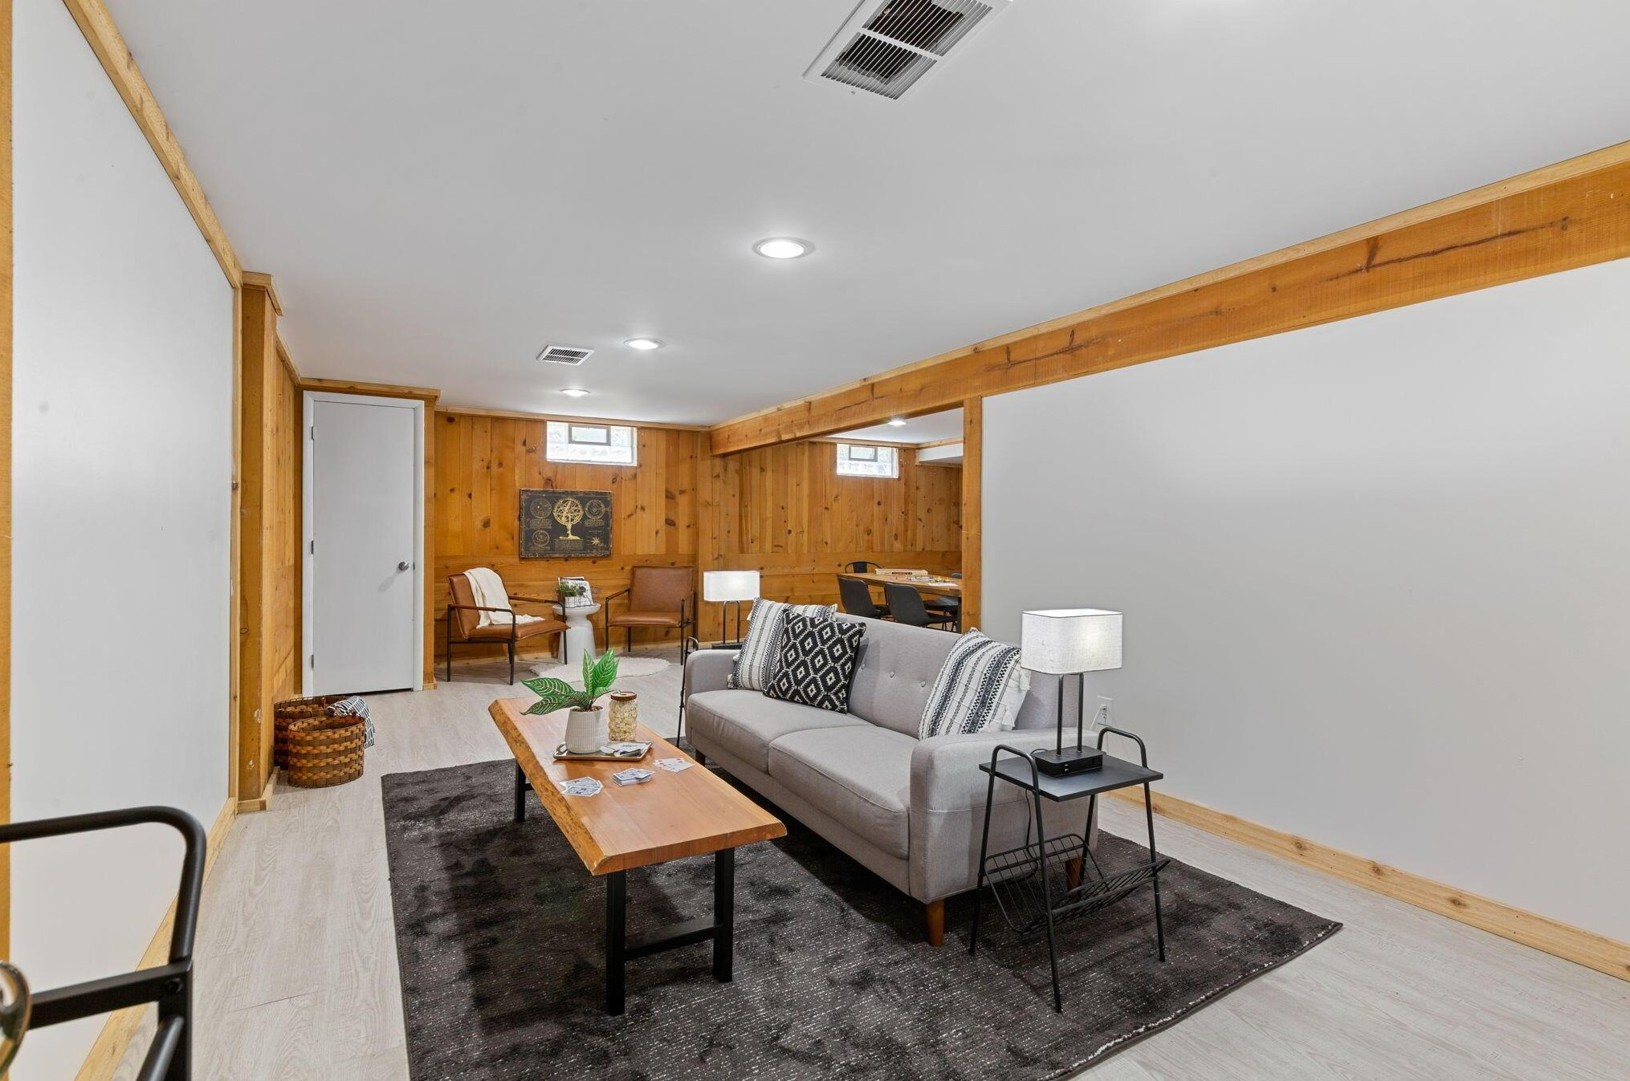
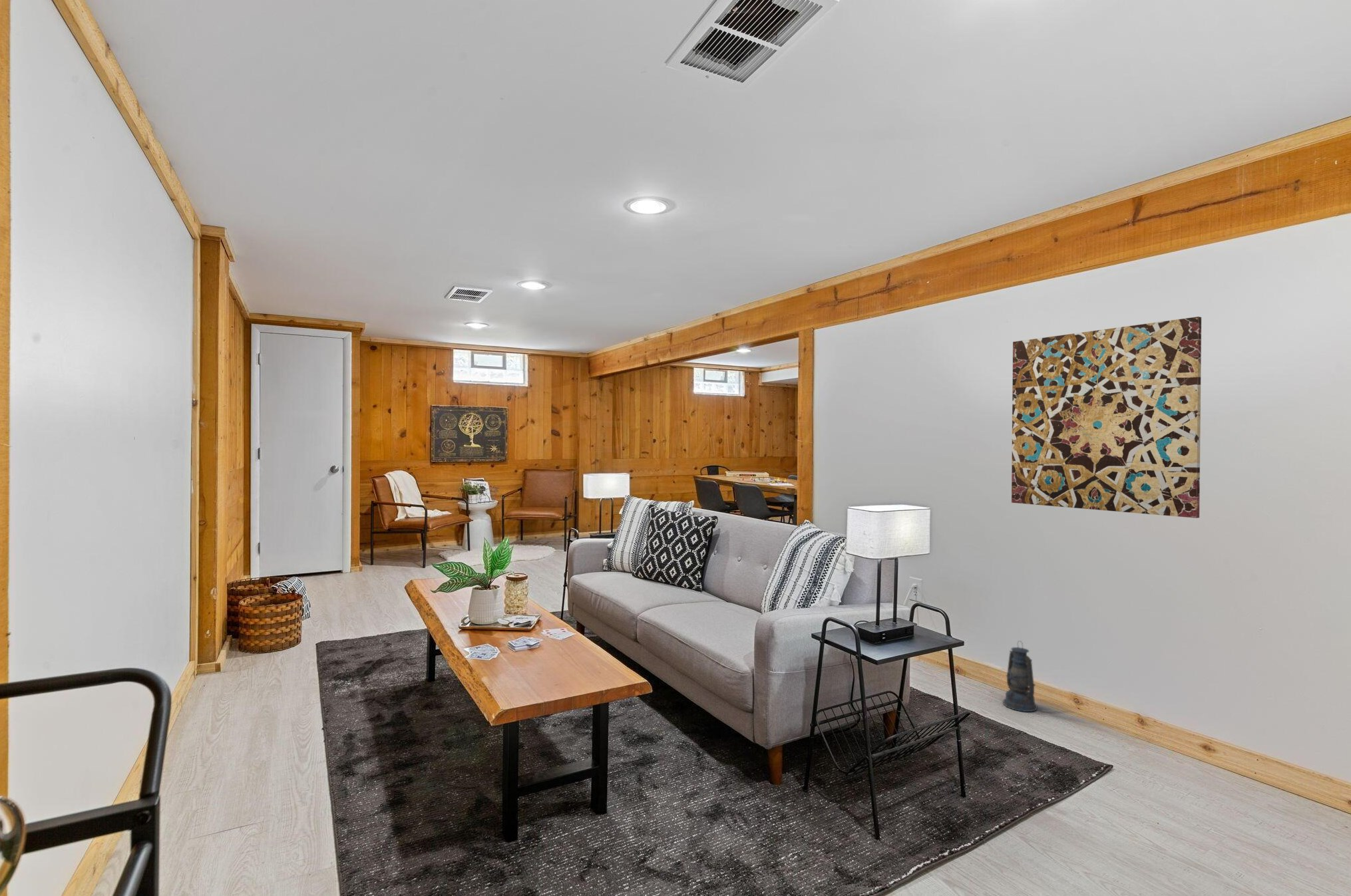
+ lantern (1020, 673)
+ wall art (1096, 420)
